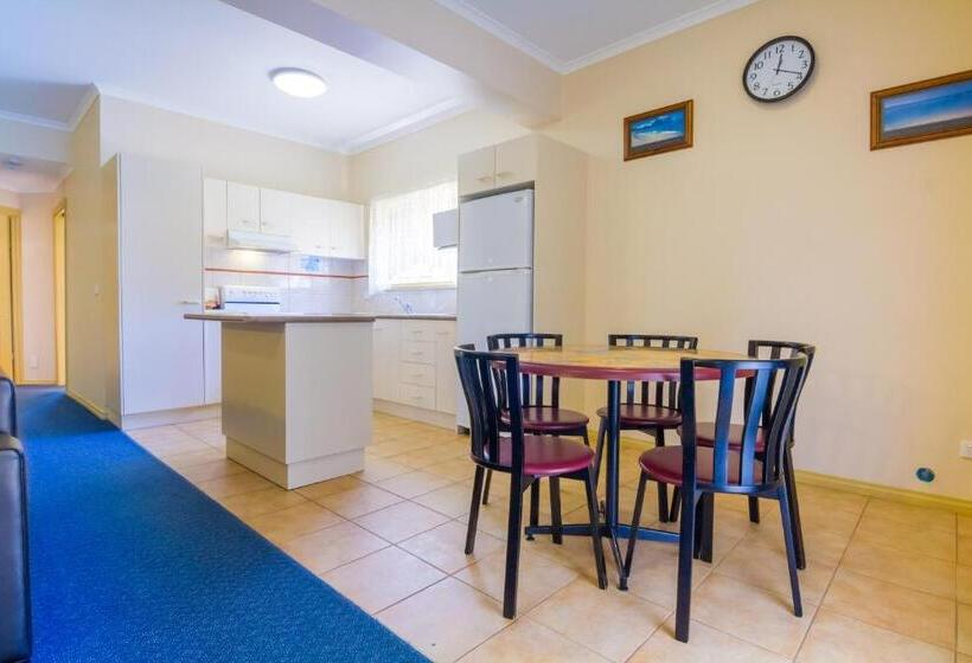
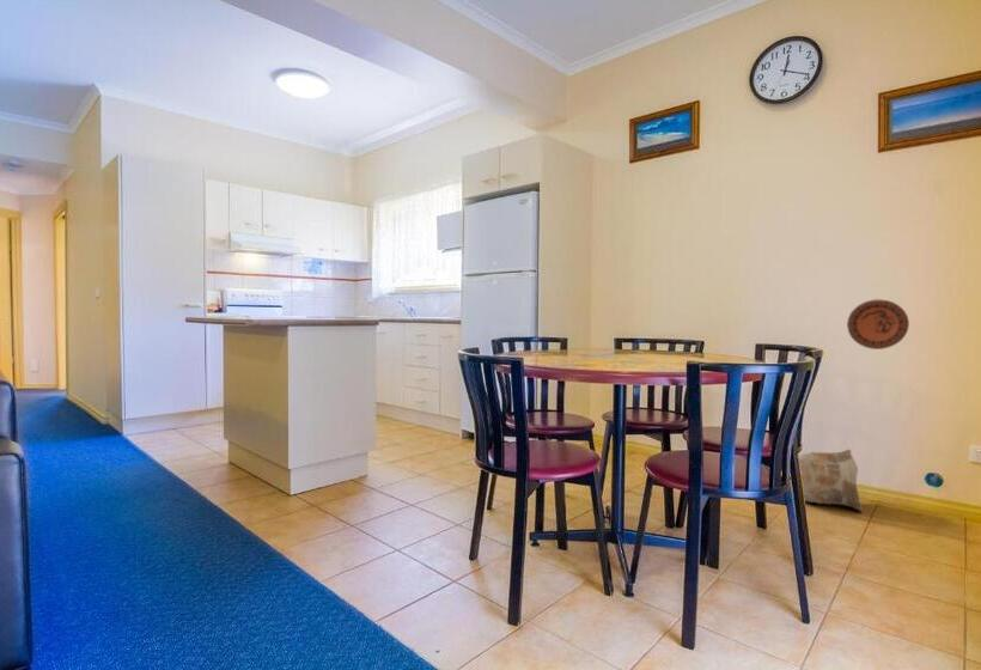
+ decorative plate (877, 324)
+ basket (823, 474)
